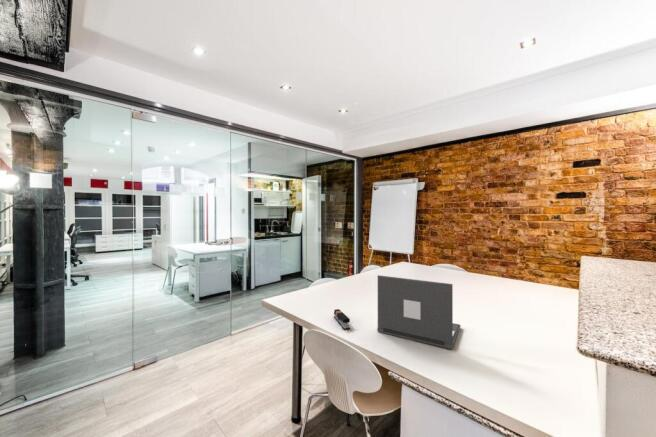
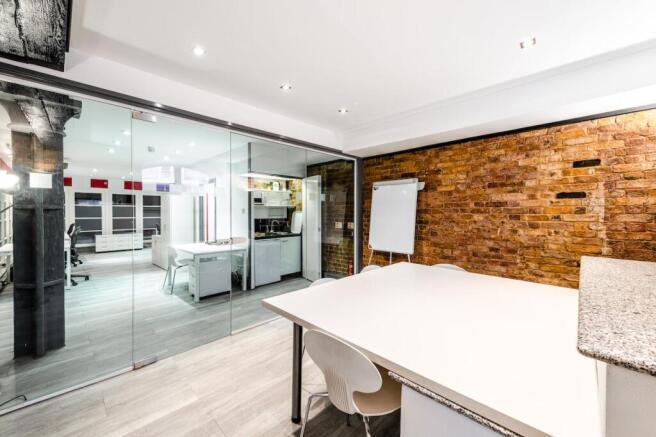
- laptop (419, 302)
- stapler (341, 317)
